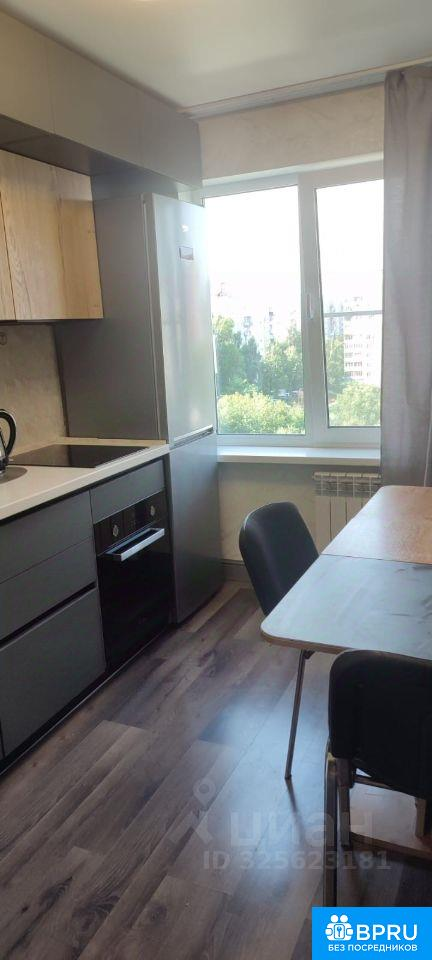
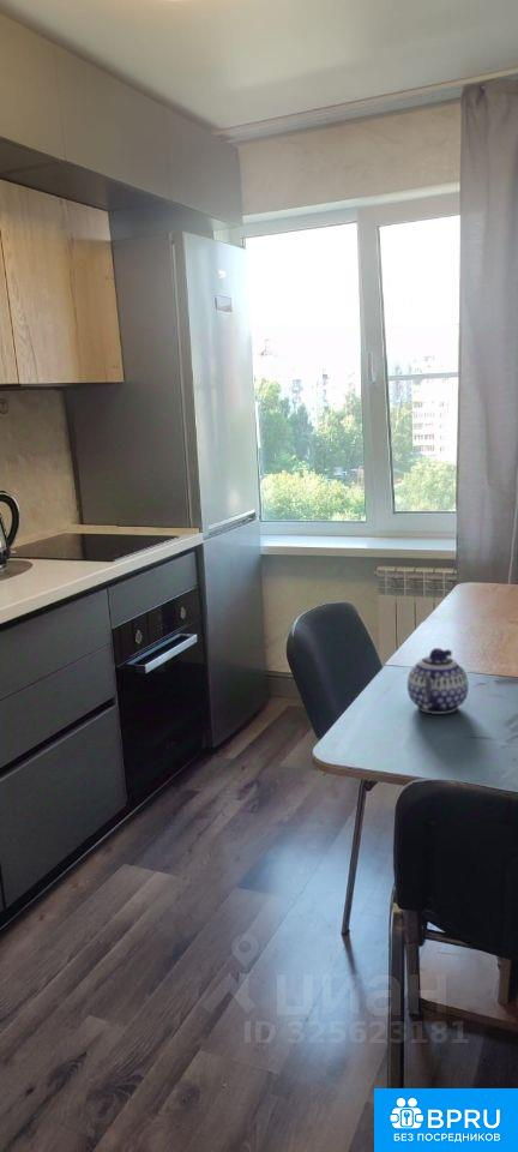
+ teapot (438, 677)
